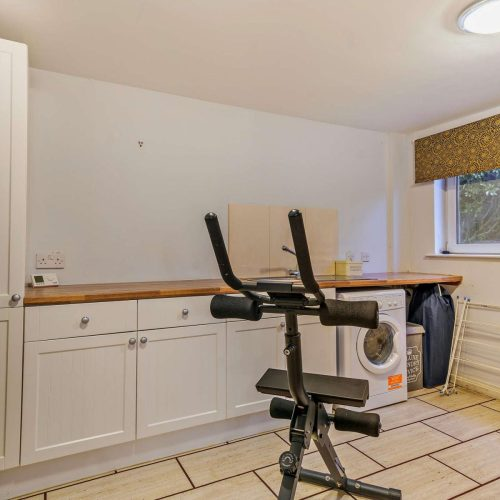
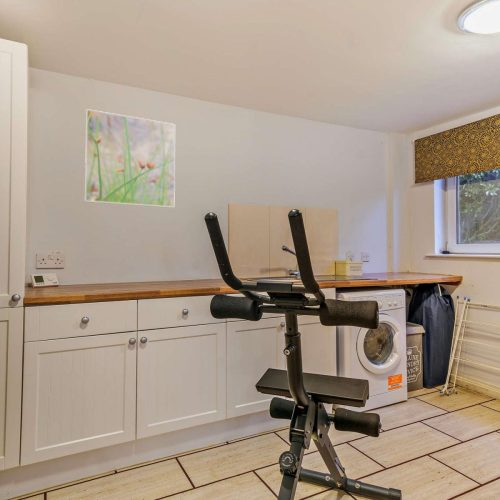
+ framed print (132, 161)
